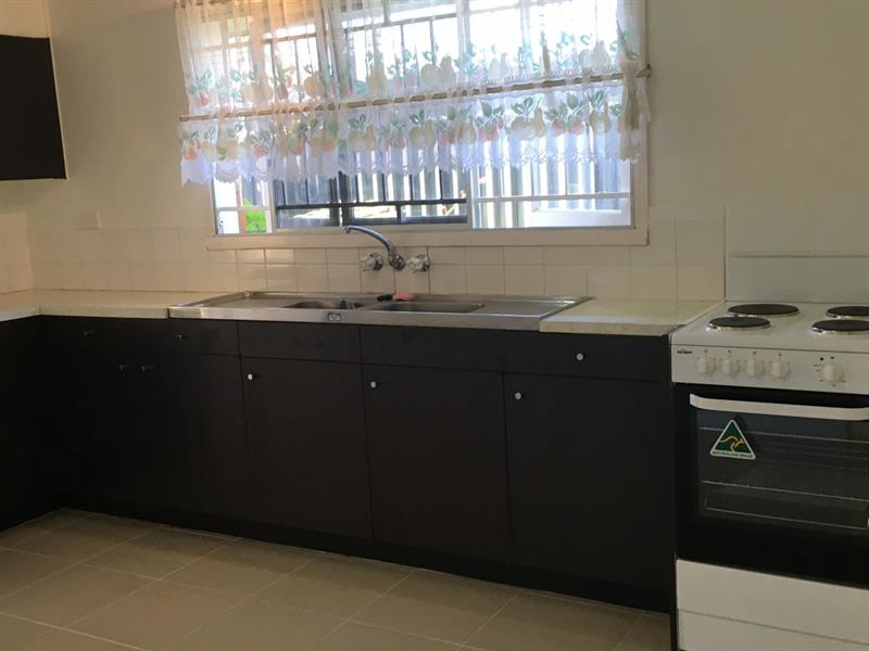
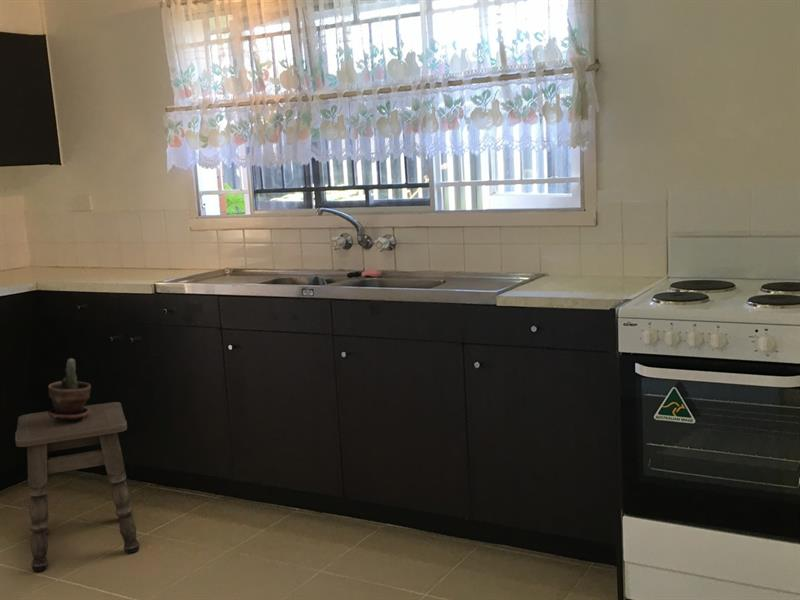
+ side table (75, 469)
+ potted plant (68, 387)
